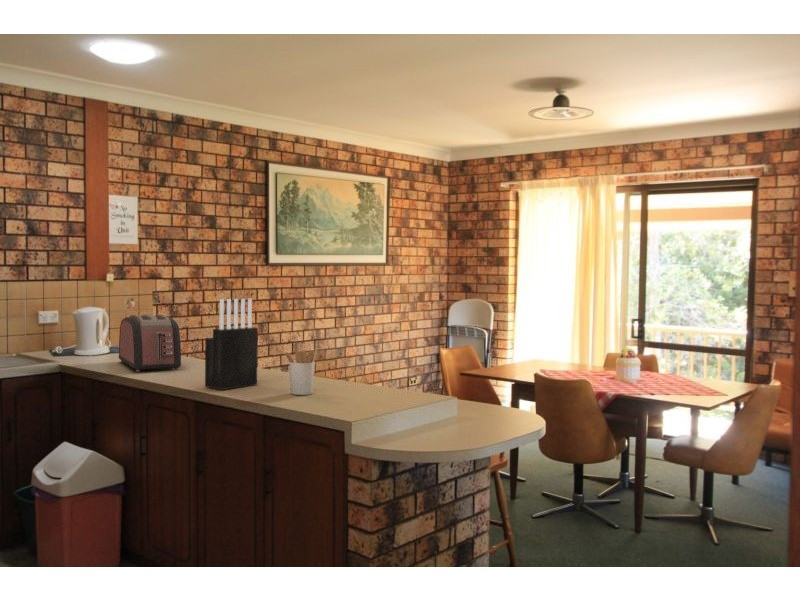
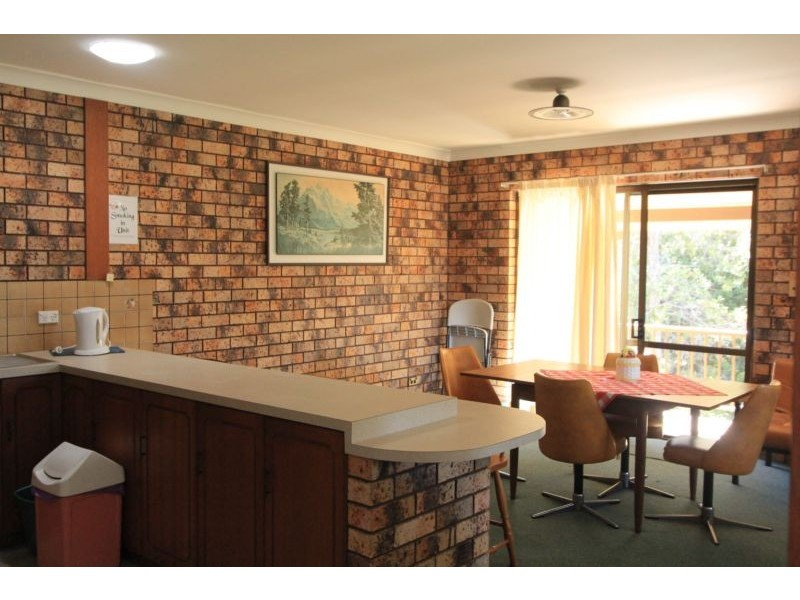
- toaster (149, 340)
- utensil holder (302, 370)
- knife block (229, 342)
